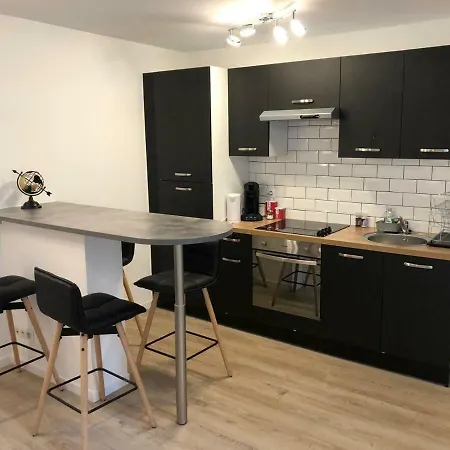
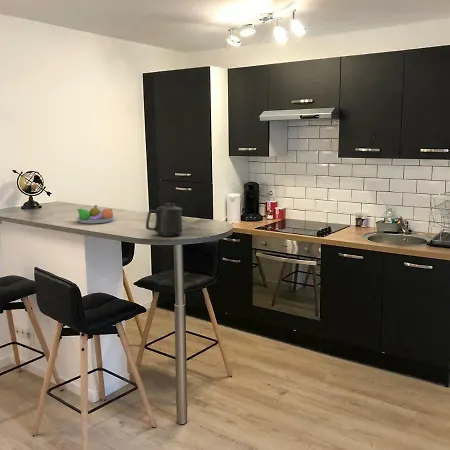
+ mug (166, 219)
+ fruit bowl (94, 213)
